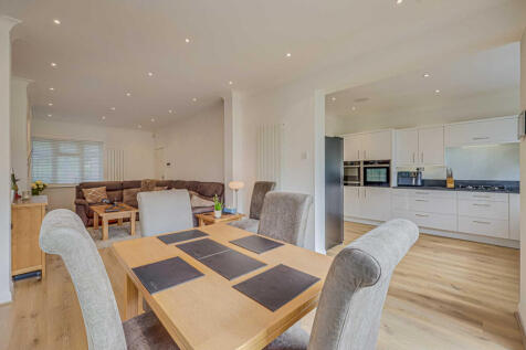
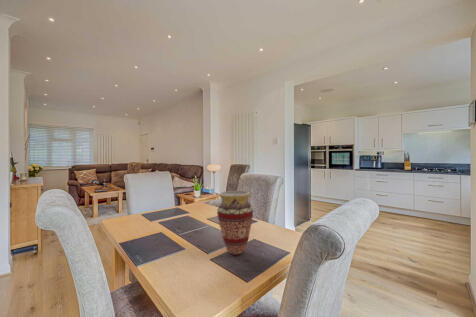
+ vase (235, 222)
